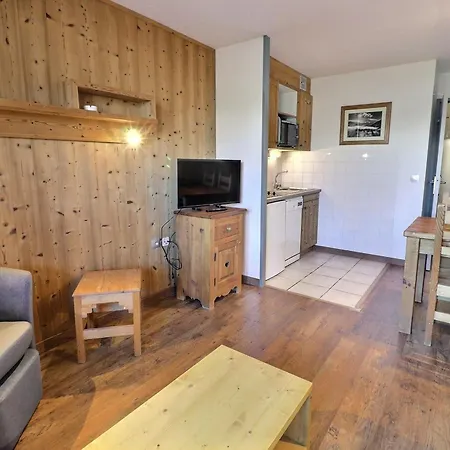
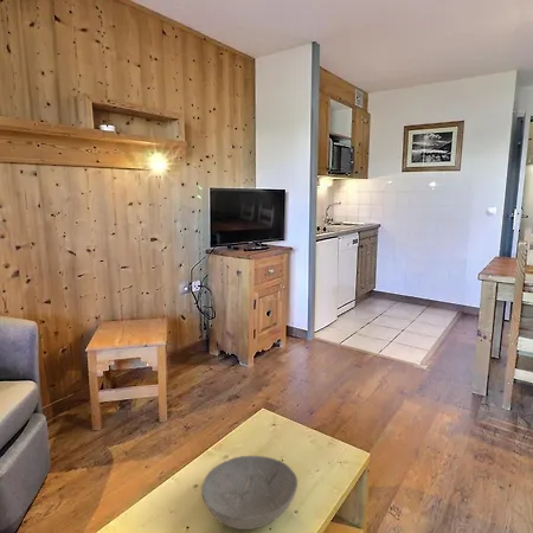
+ bowl (250, 496)
